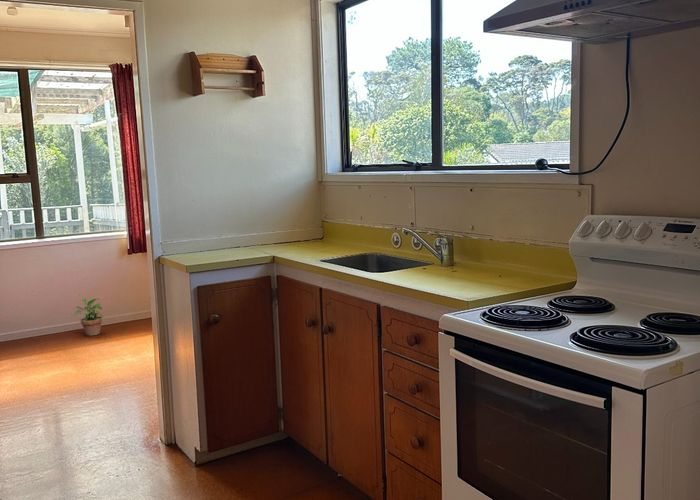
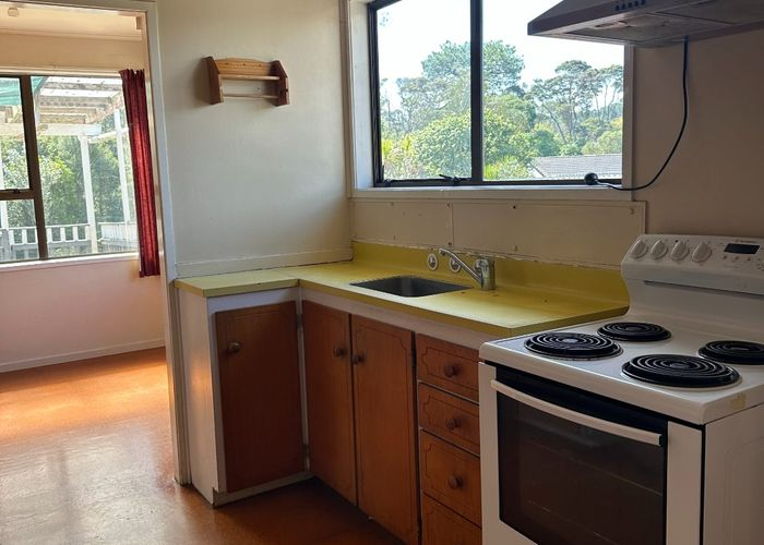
- potted plant (87, 315)
